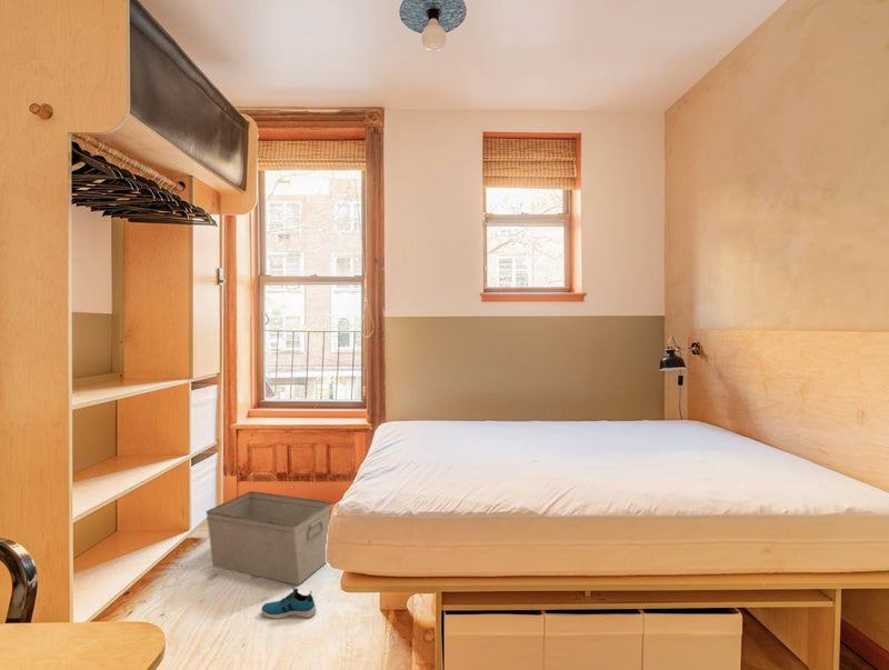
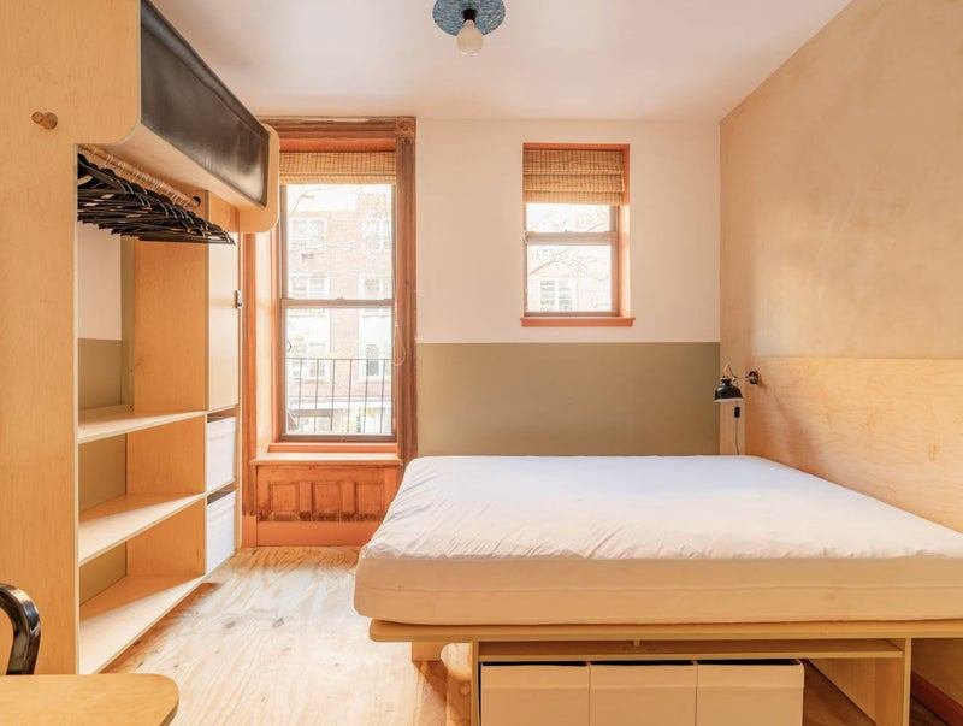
- shoe (289, 599)
- storage bin (270, 534)
